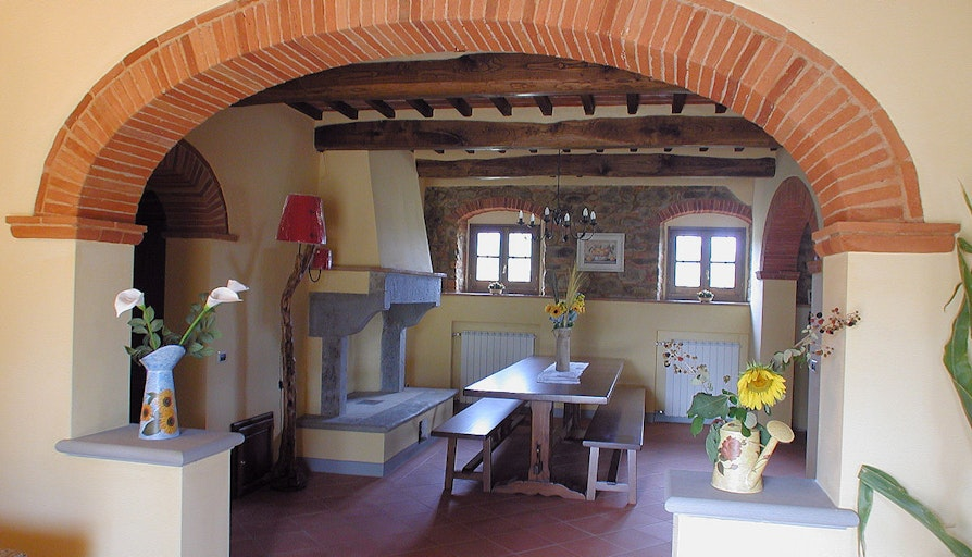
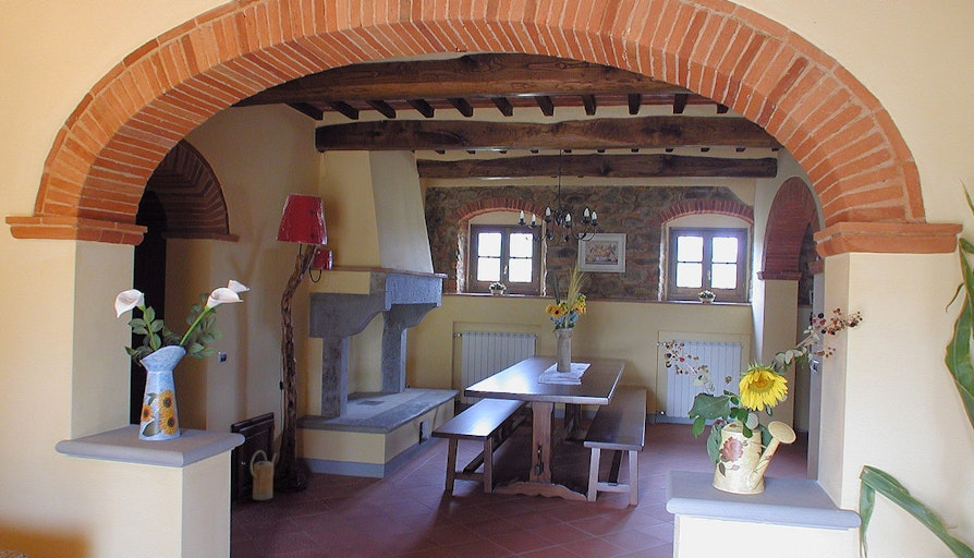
+ watering can (263, 472)
